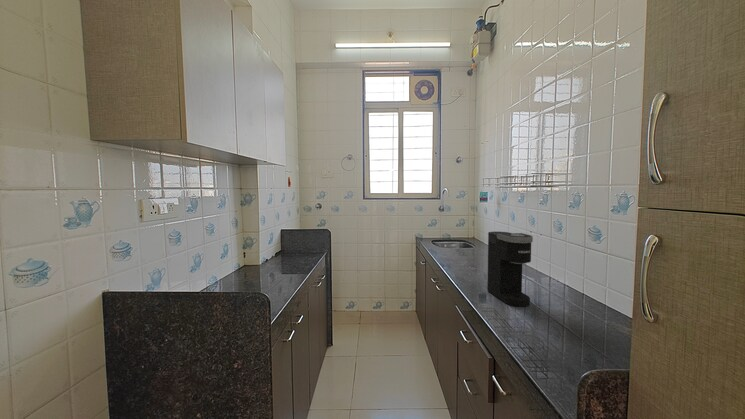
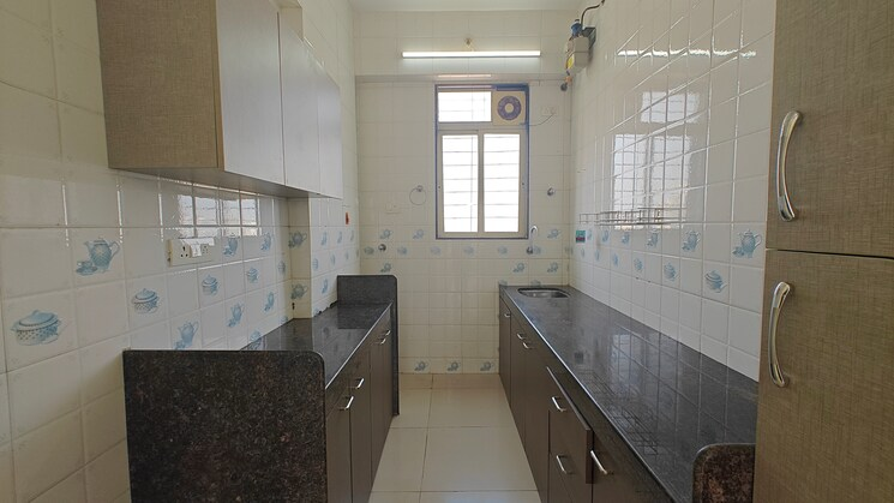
- coffee maker (508, 265)
